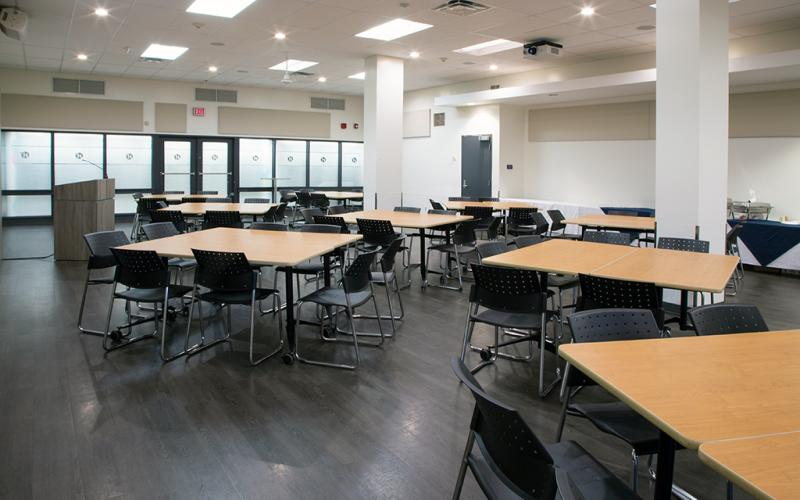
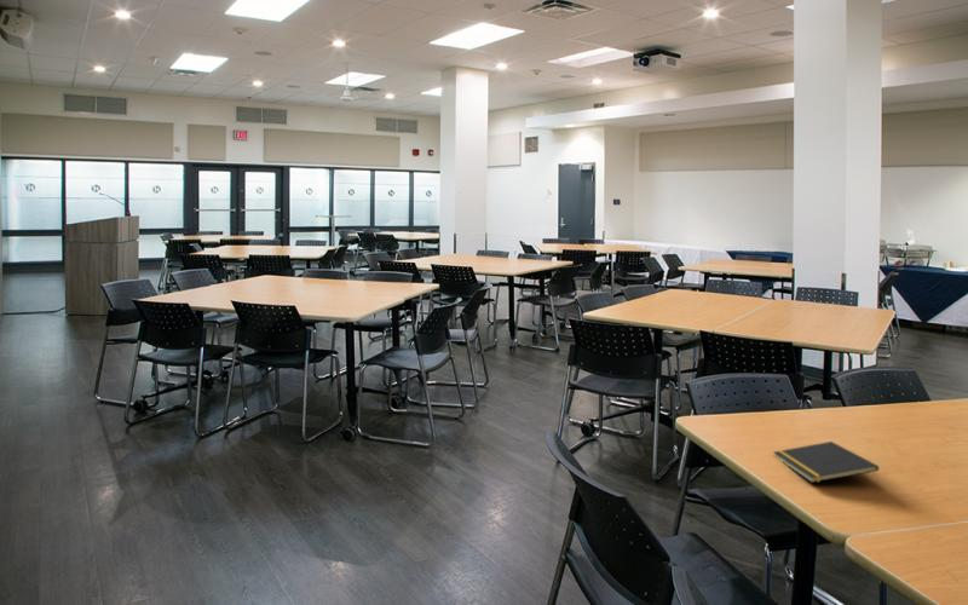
+ notepad (822, 460)
